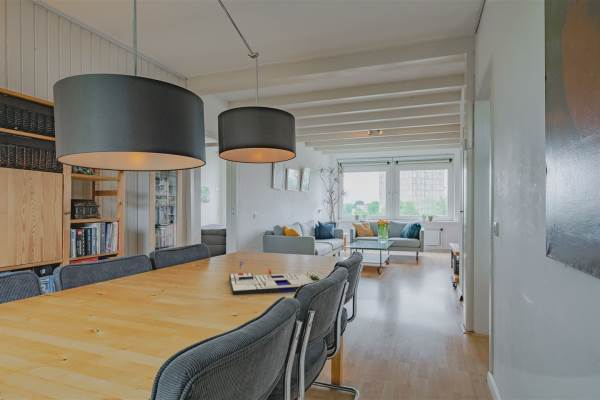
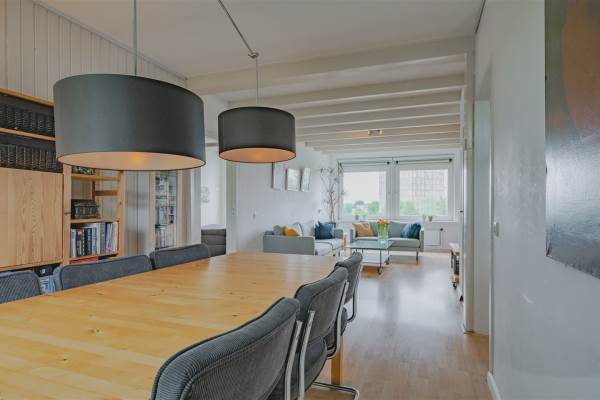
- board game (280, 274)
